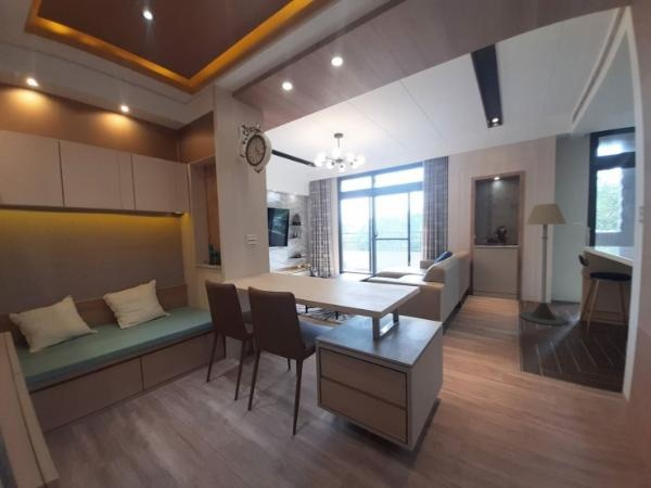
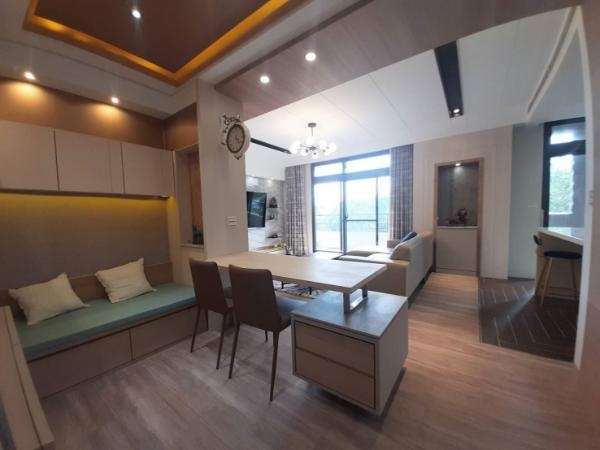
- floor lamp (544, 261)
